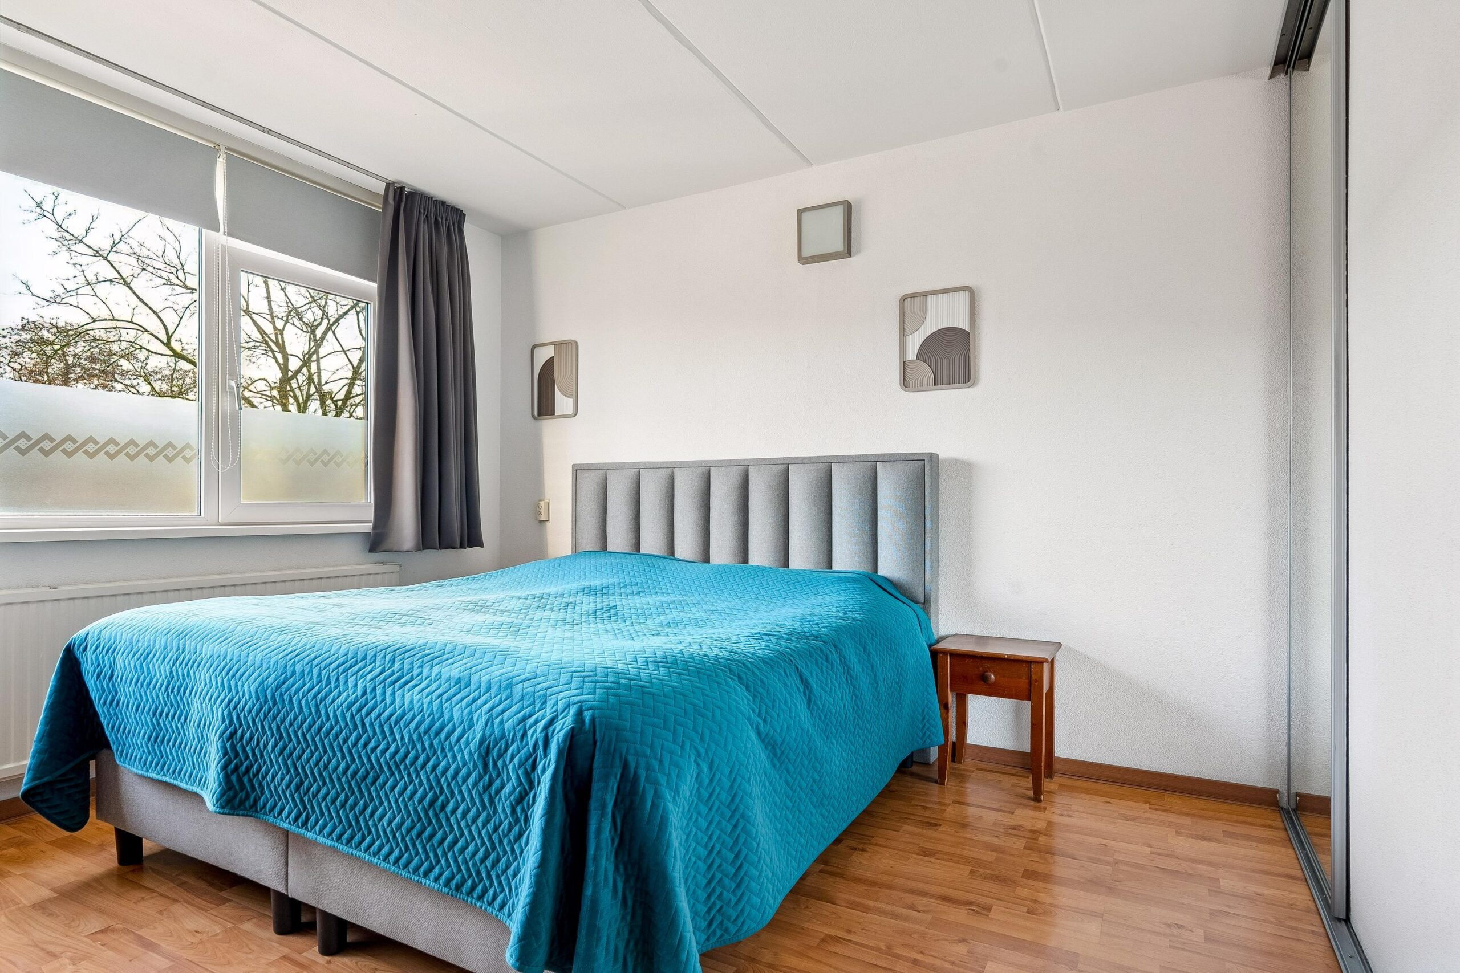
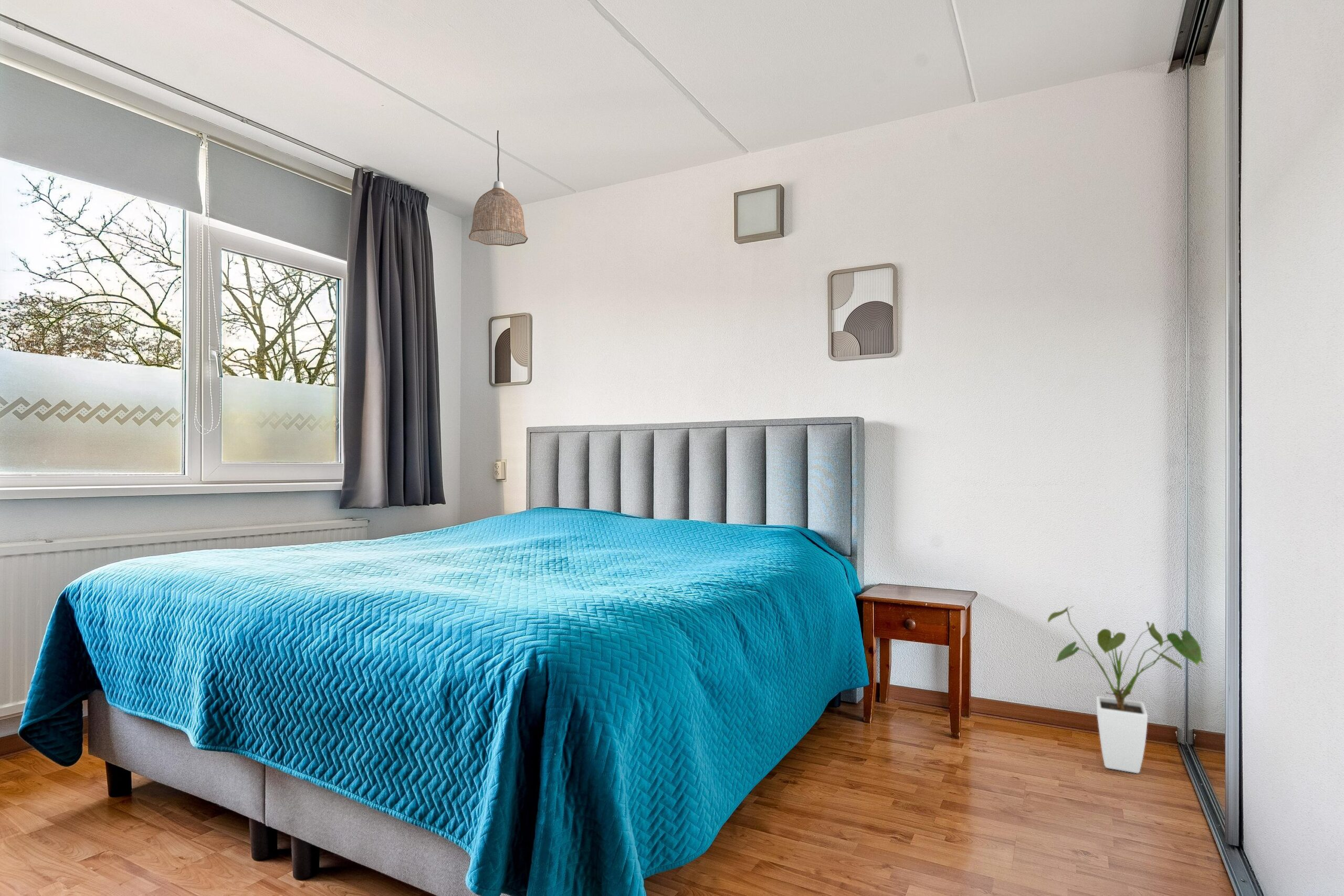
+ house plant (1124, 693)
+ pendant lamp (498, 184)
